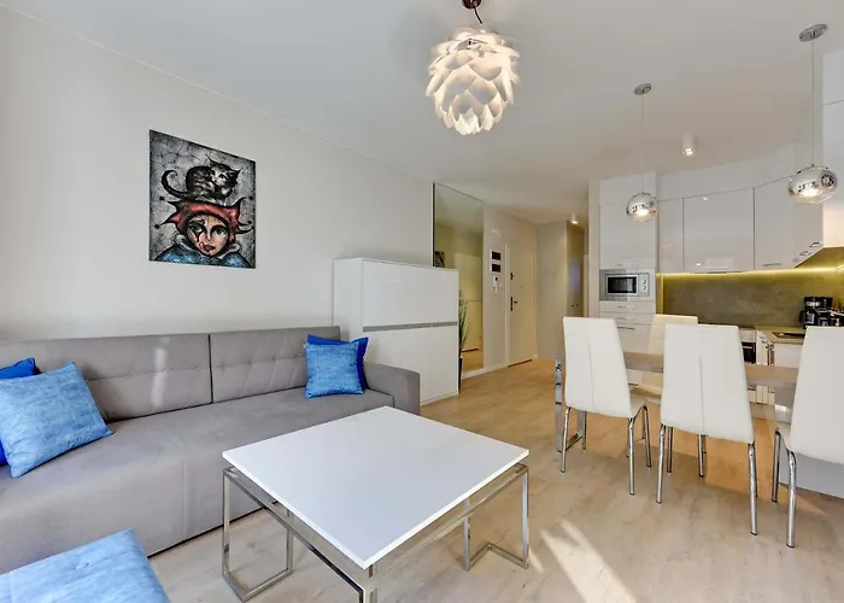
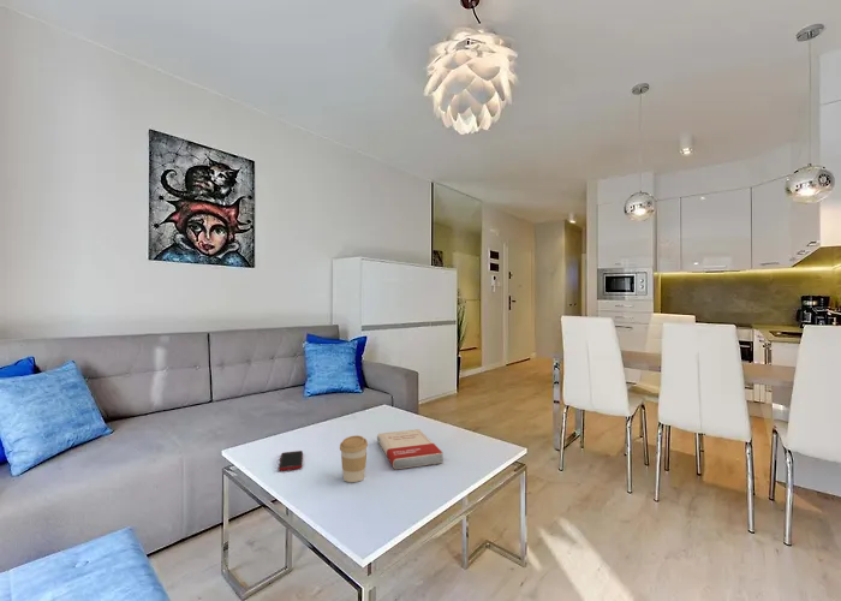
+ book (407, 447)
+ cell phone (291, 459)
+ coffee cup (353, 458)
